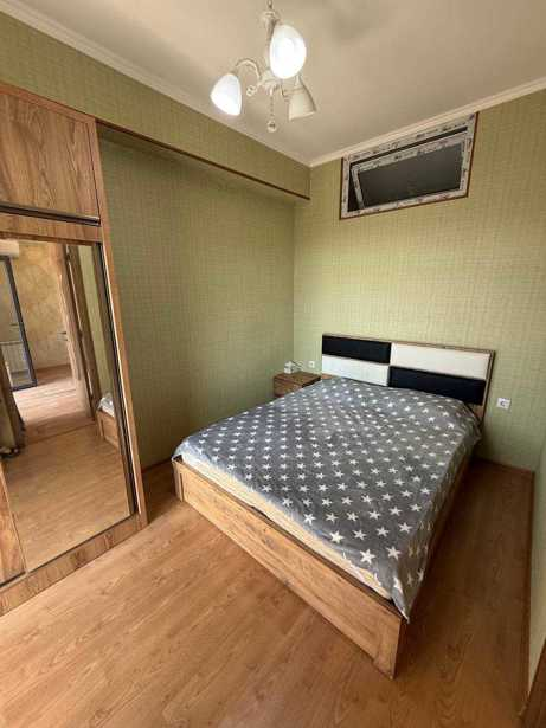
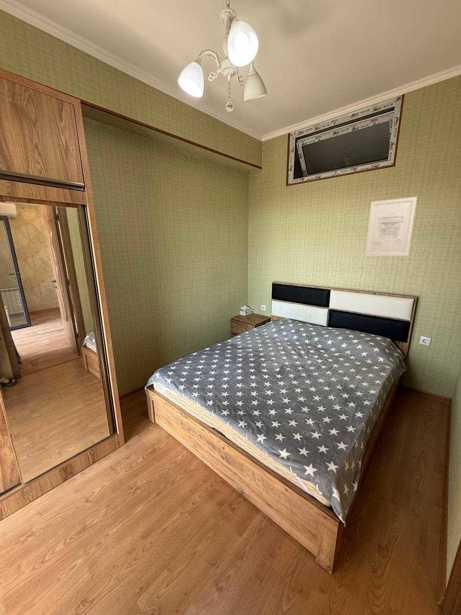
+ wall art (389, 228)
